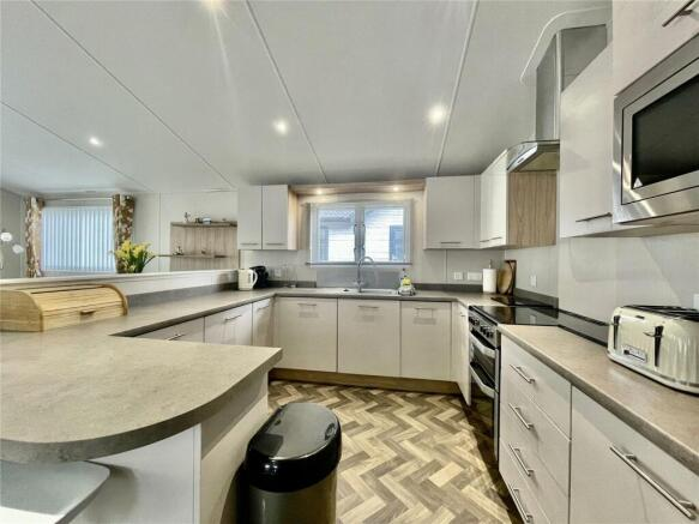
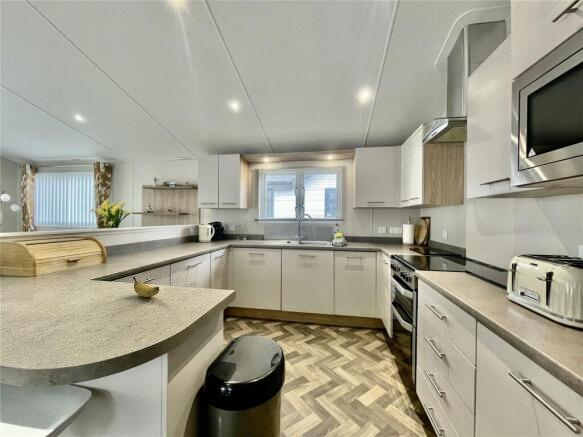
+ banana (145, 287)
